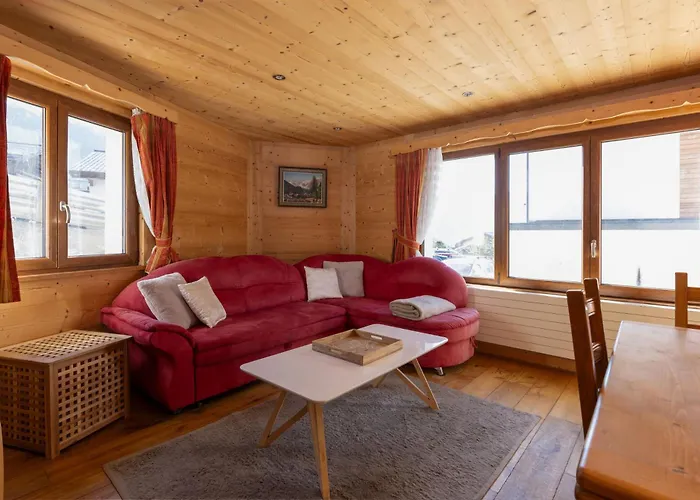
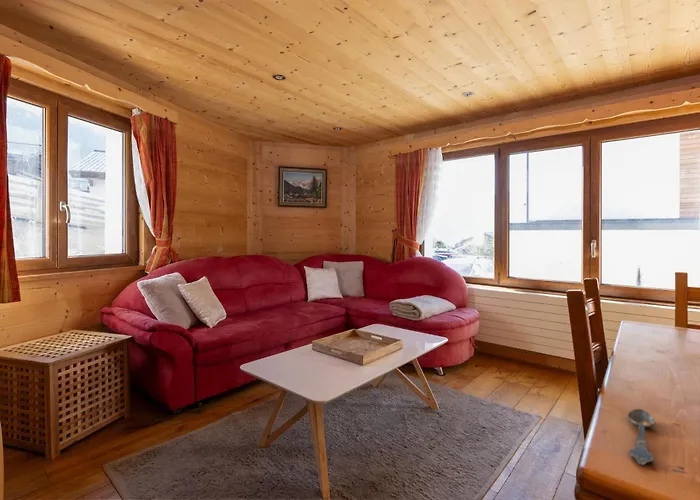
+ spoon (641, 433)
